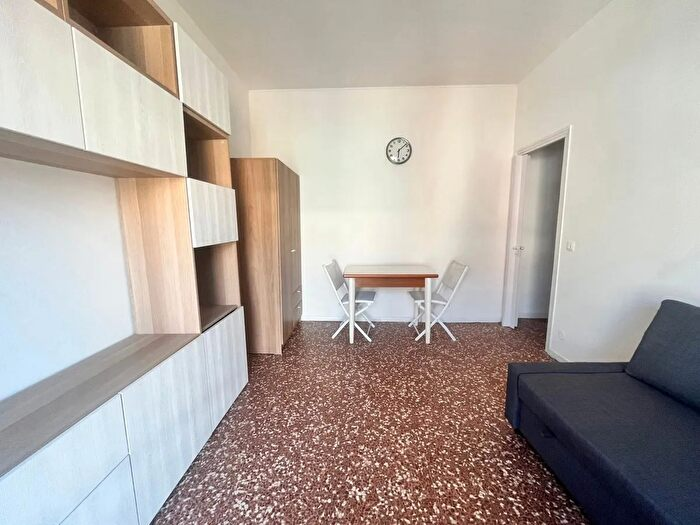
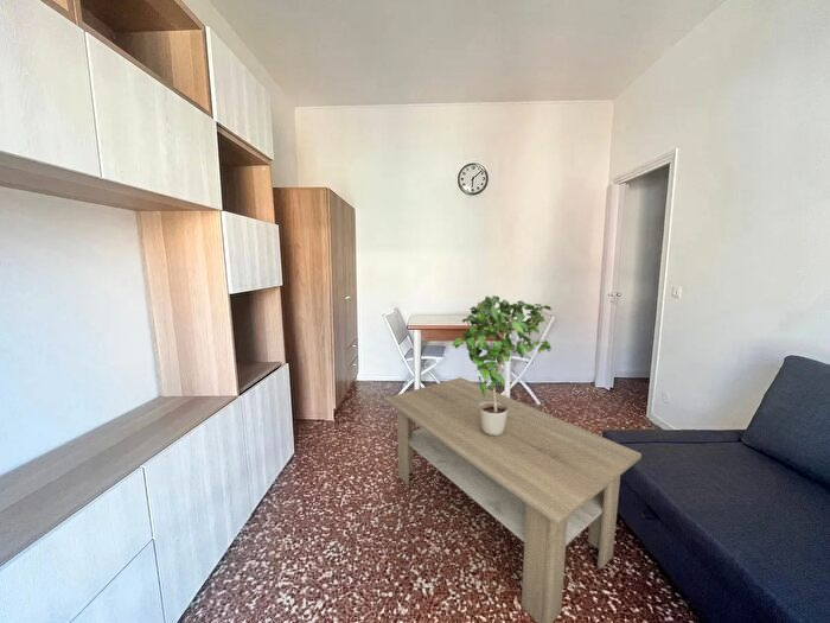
+ potted plant (499, 364)
+ coffee table (489, 466)
